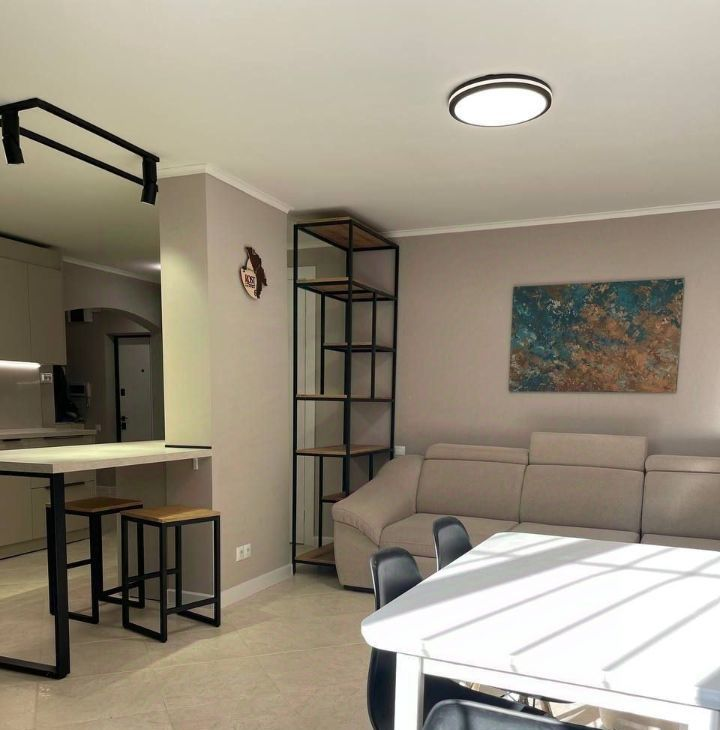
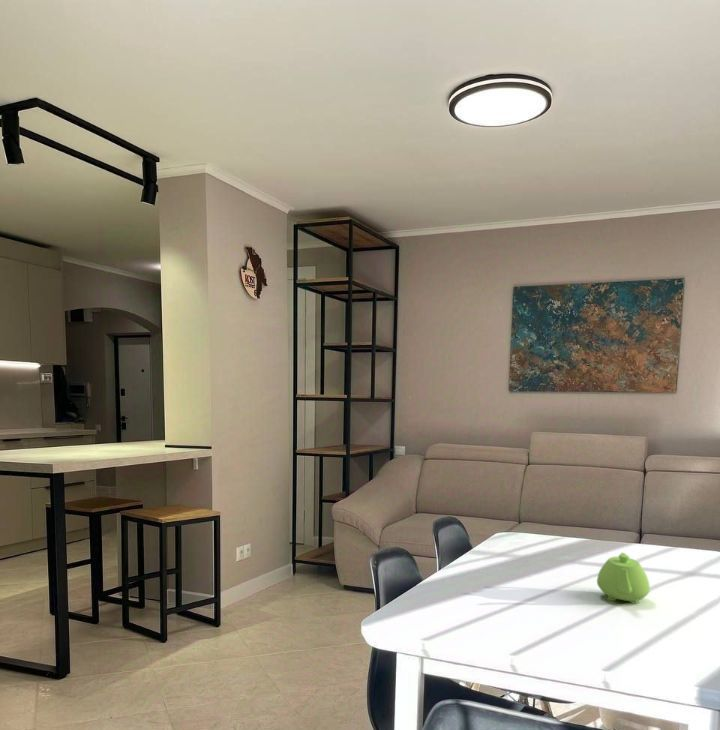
+ teapot (623, 577)
